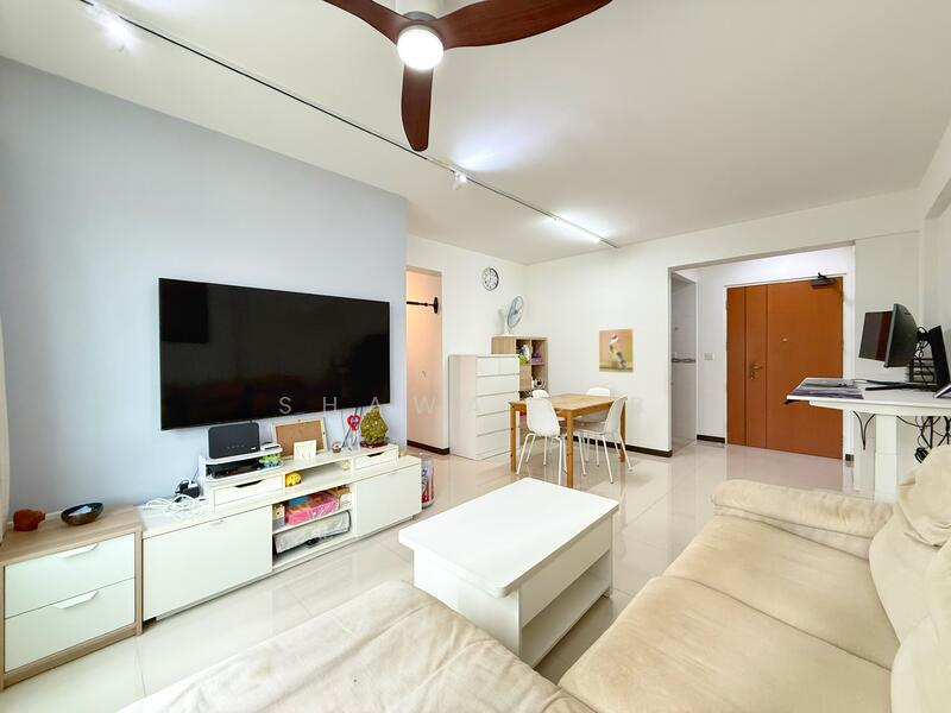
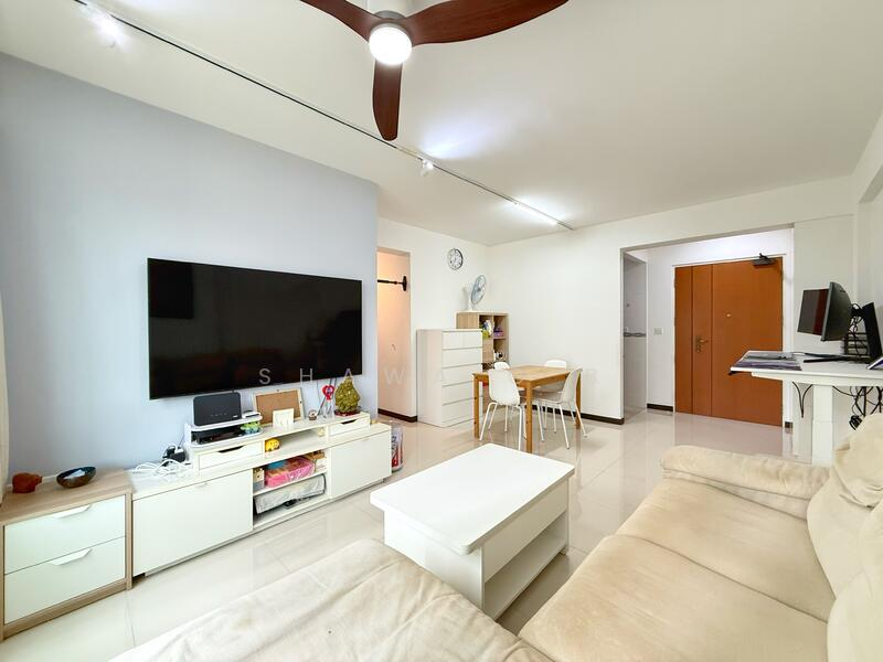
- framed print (616, 351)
